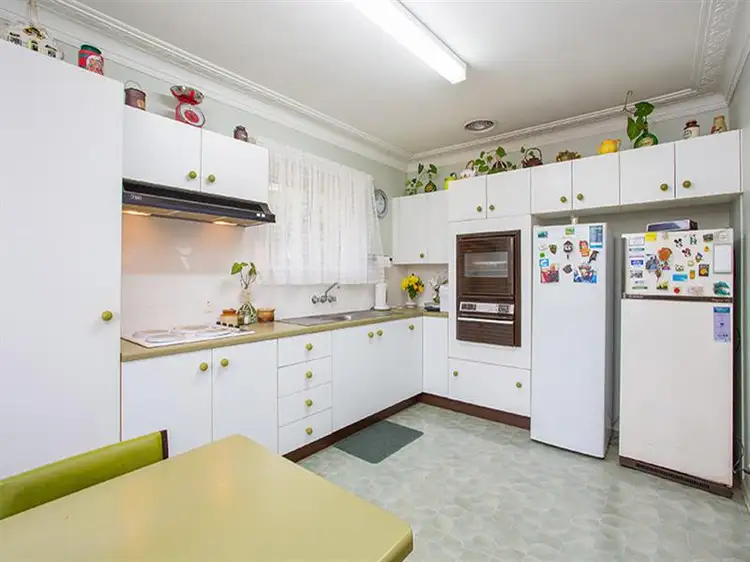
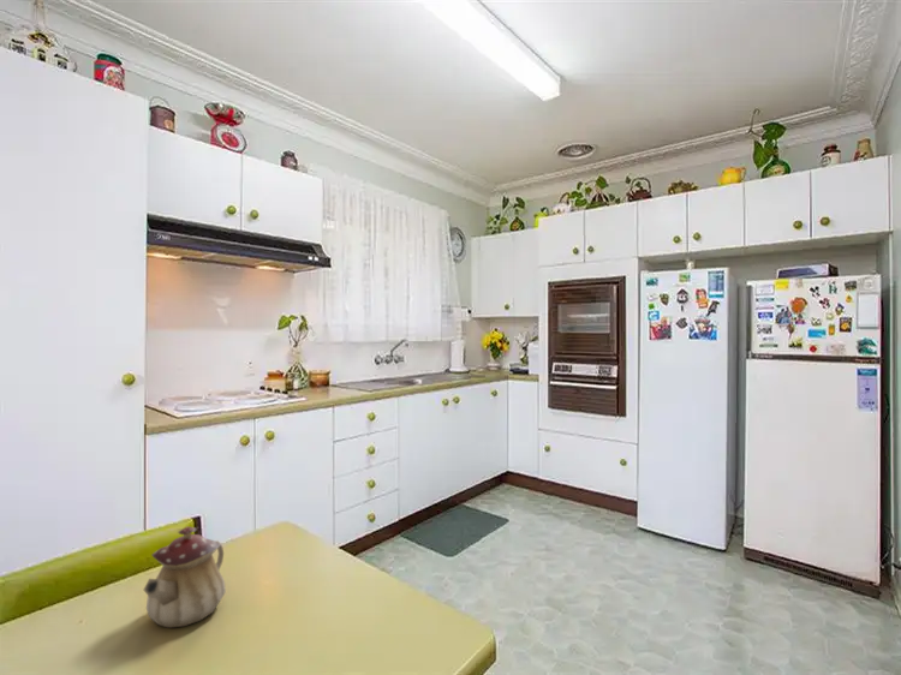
+ teapot (190, 566)
